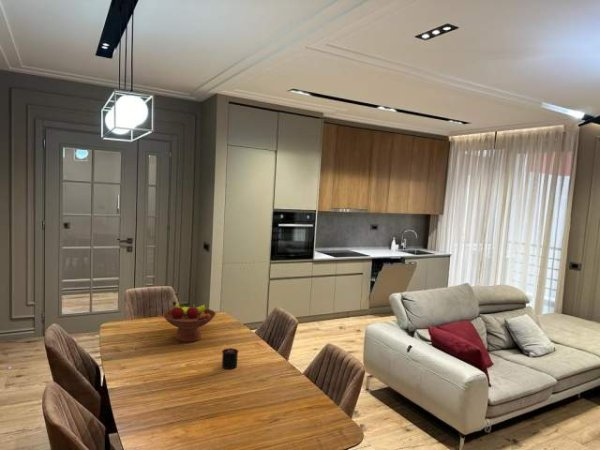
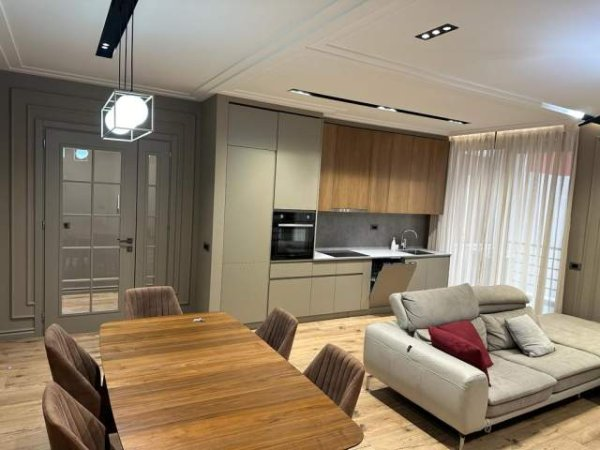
- fruit bowl (189, 321)
- candle (230, 355)
